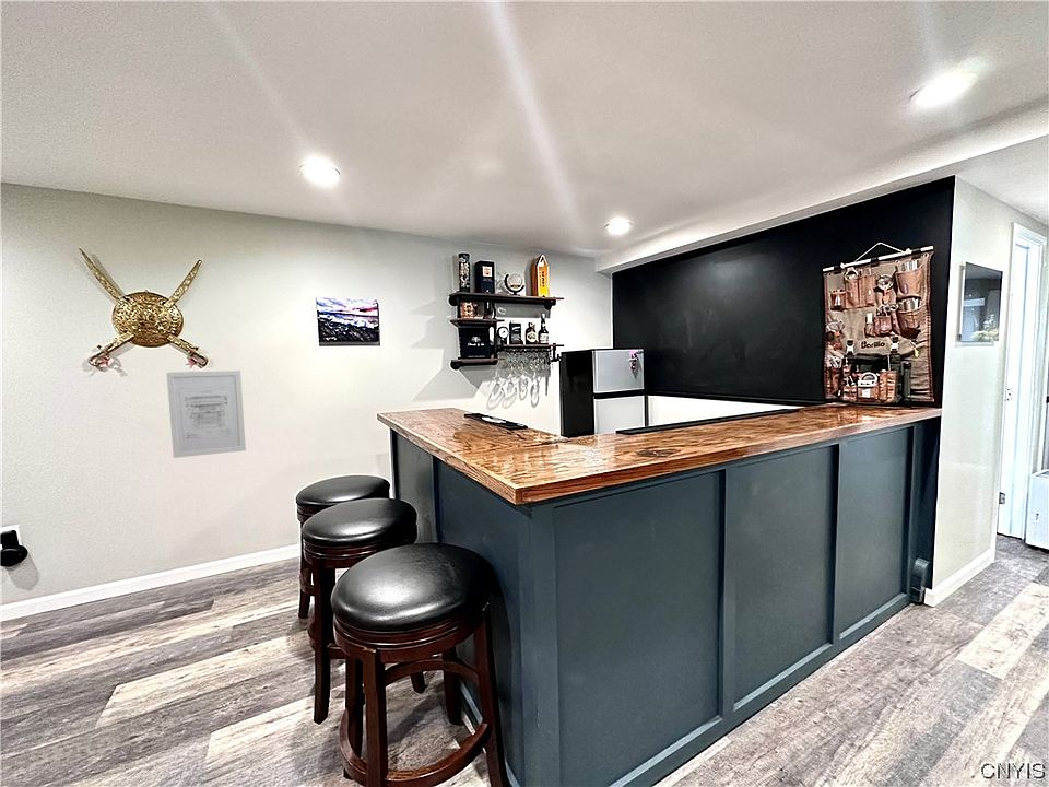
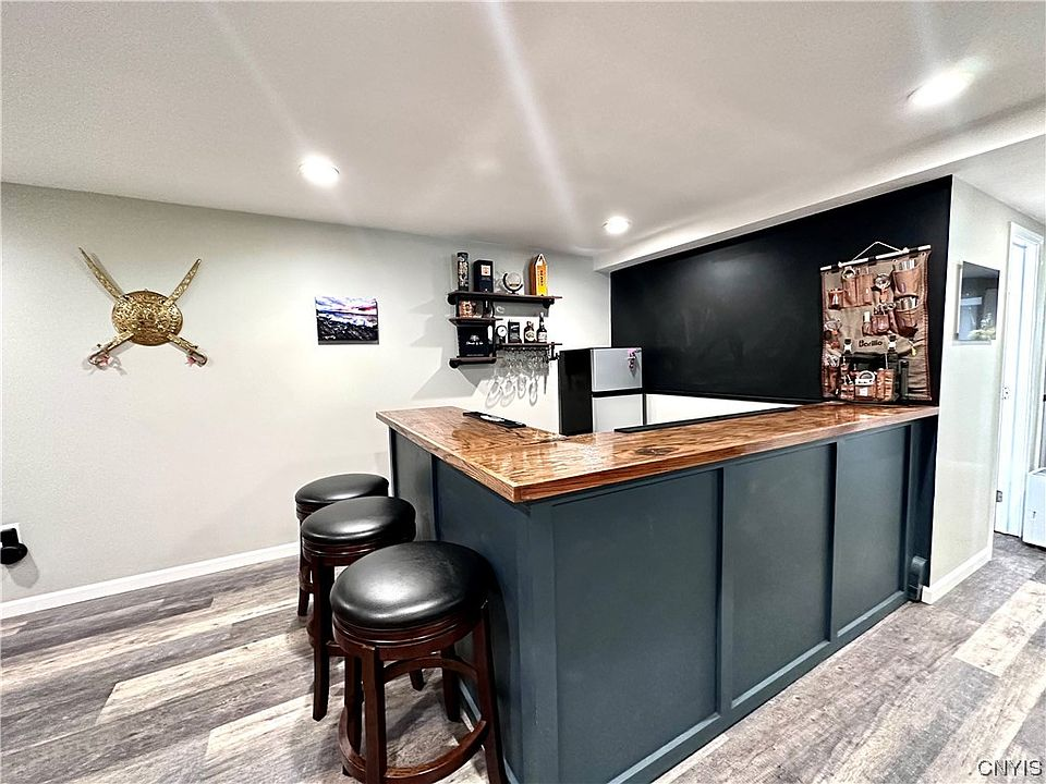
- wall art (208, 412)
